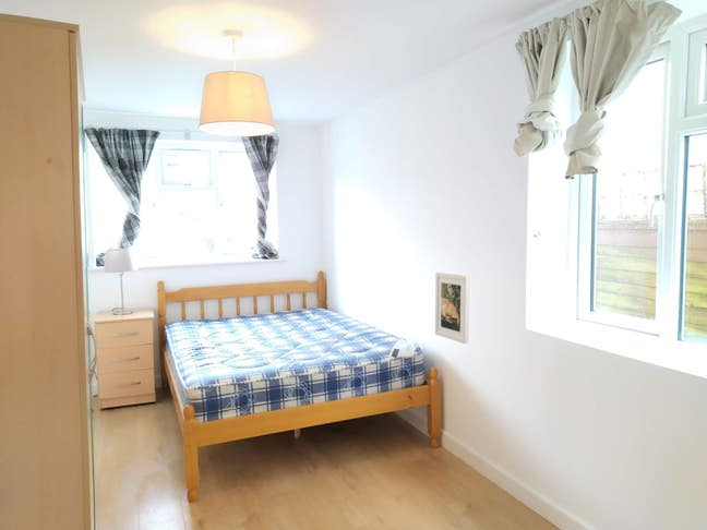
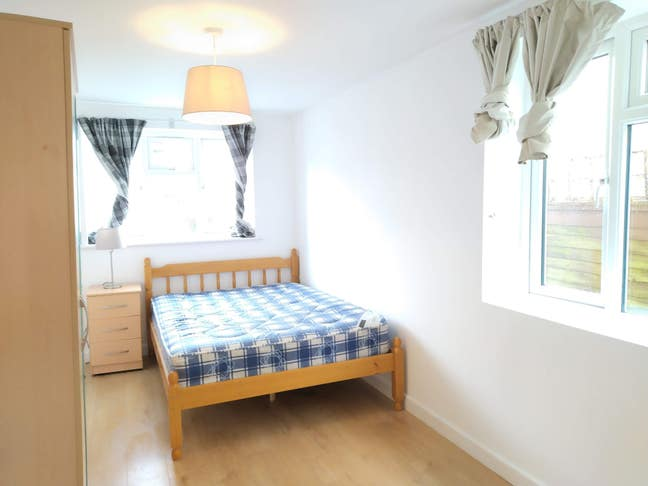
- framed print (451, 306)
